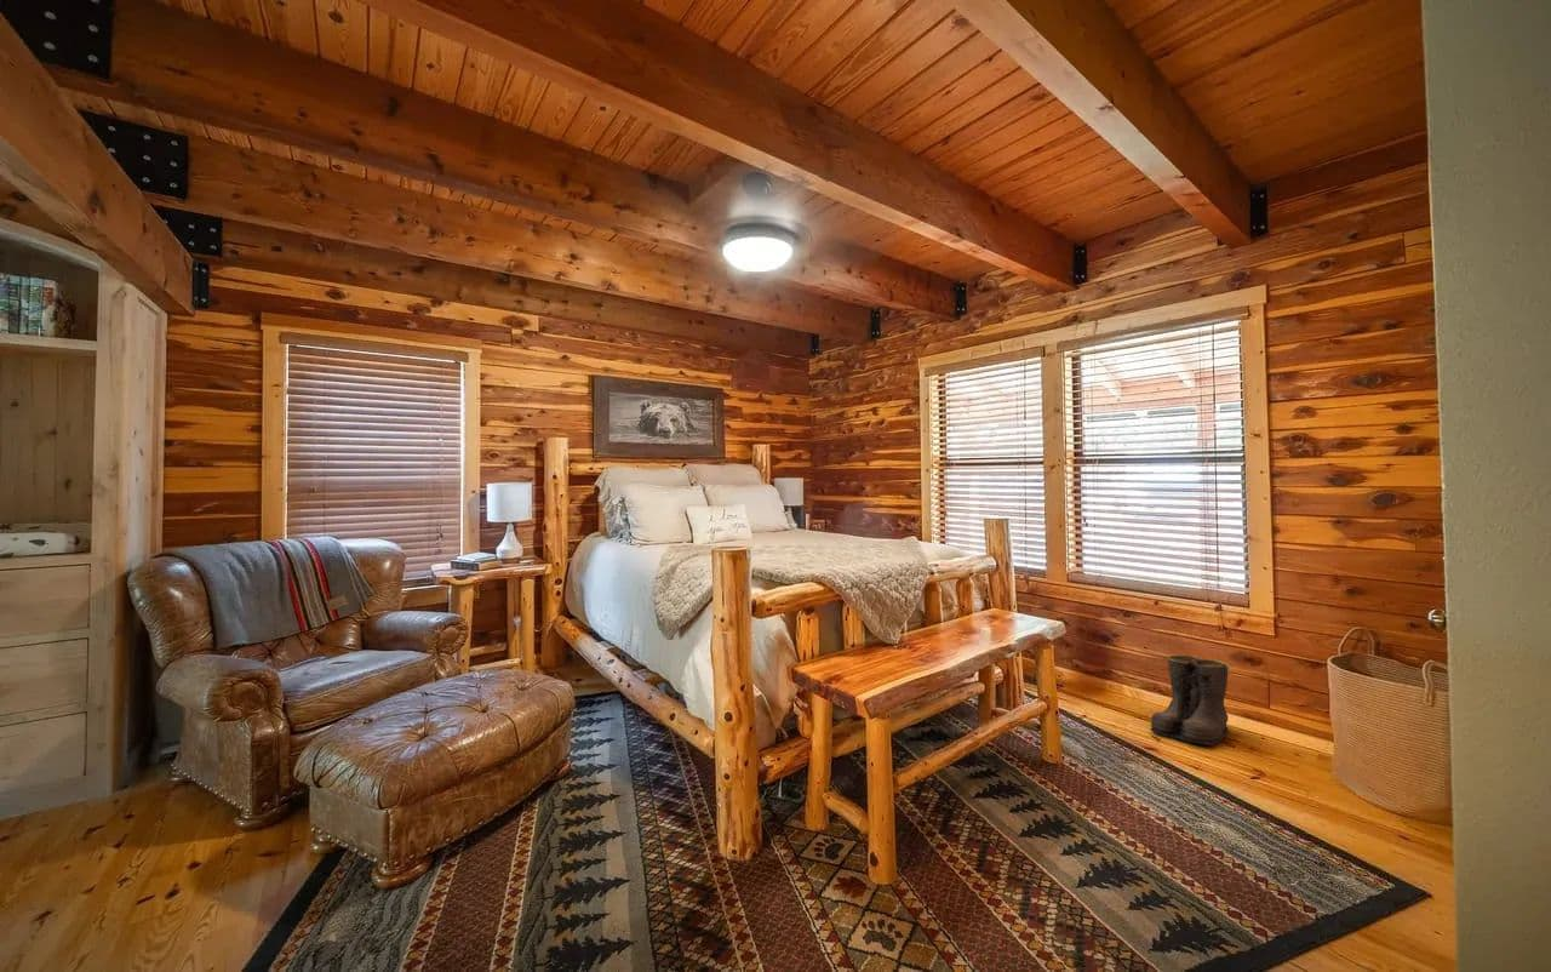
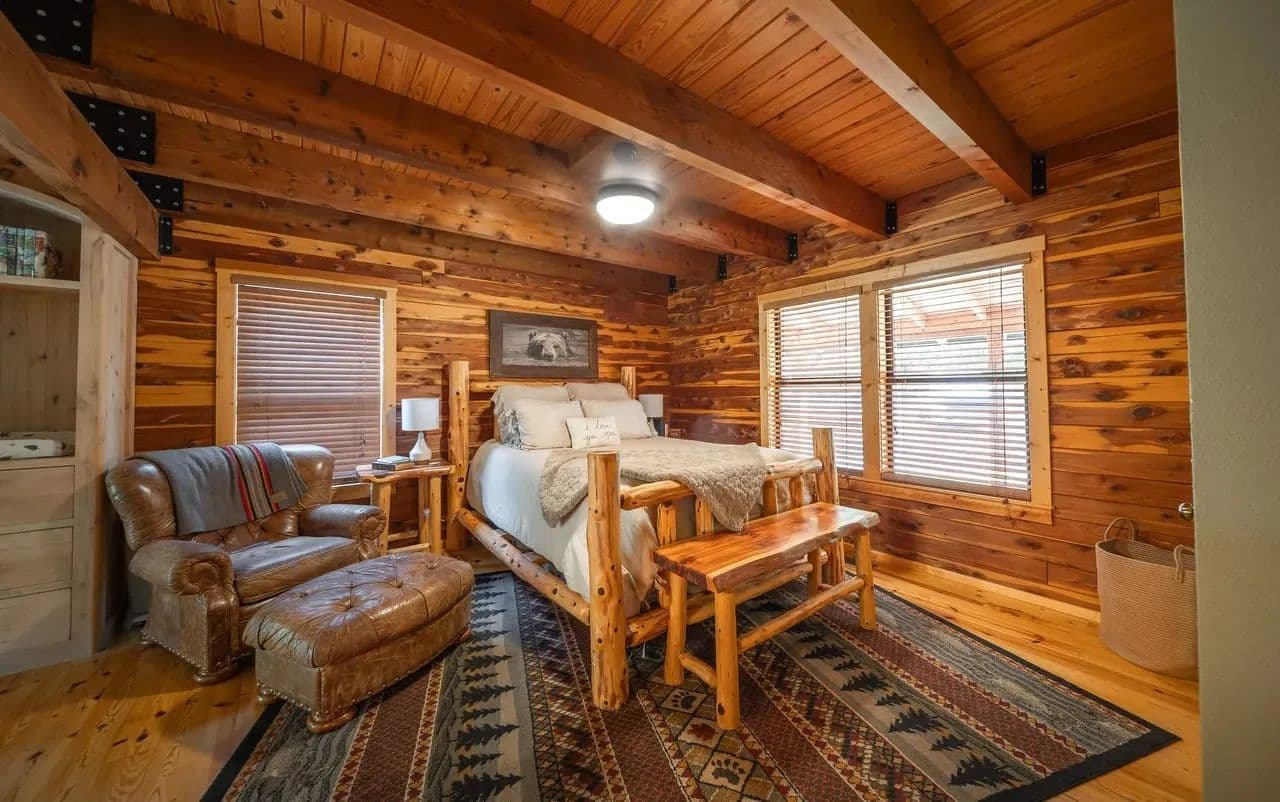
- boots (1190, 696)
